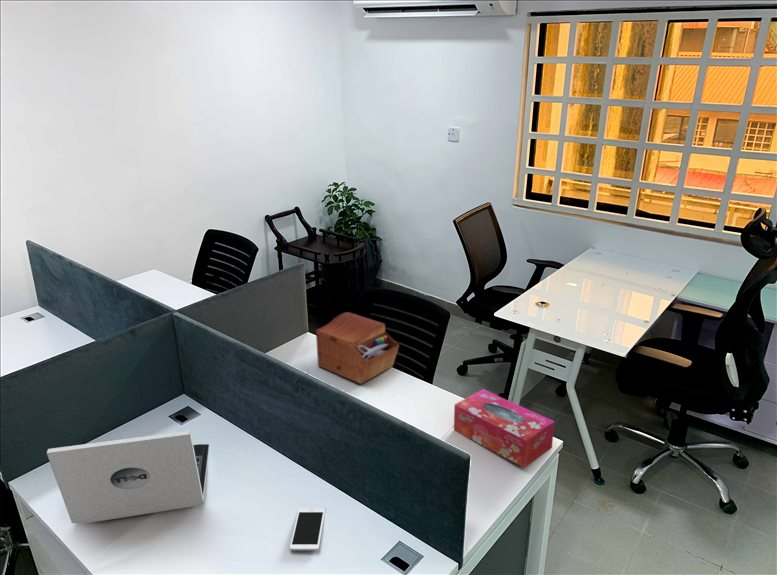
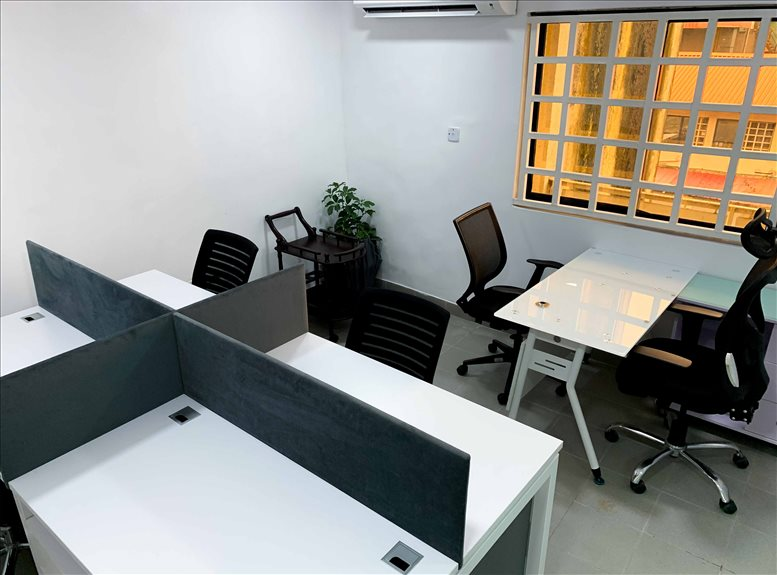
- sewing box (356, 347)
- cell phone (308, 527)
- laptop (139, 449)
- tissue box (502, 425)
